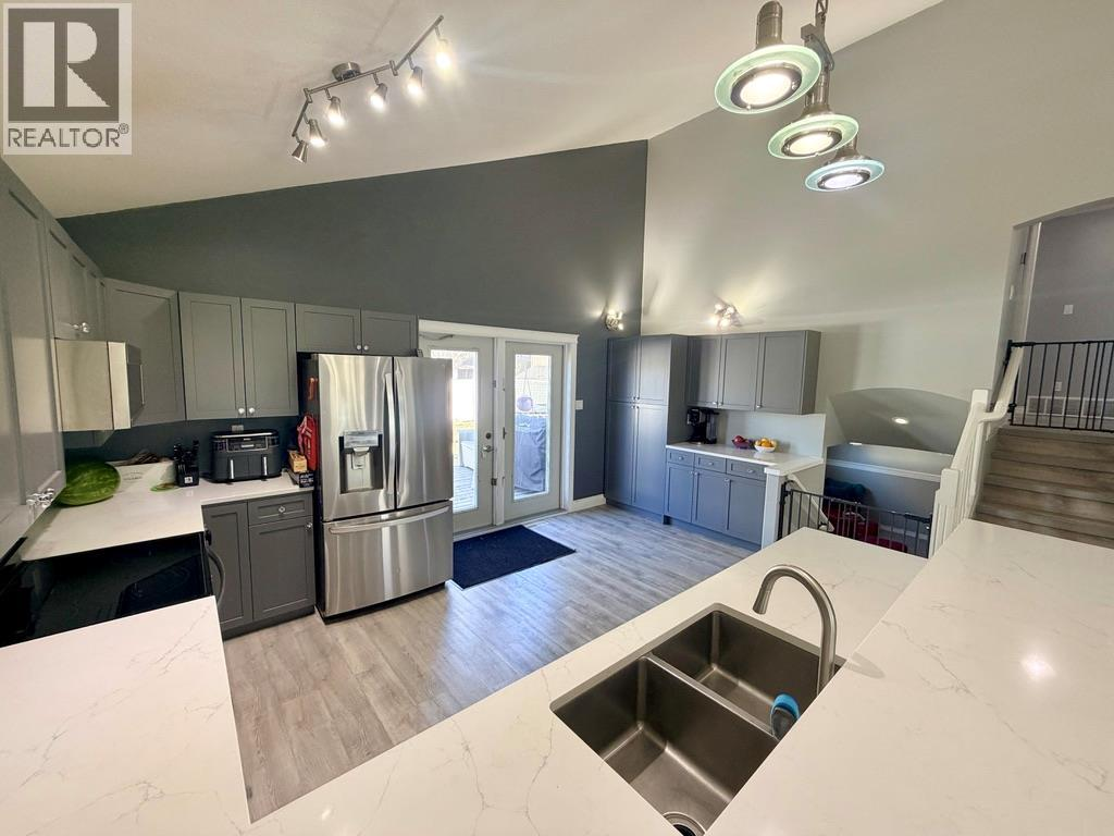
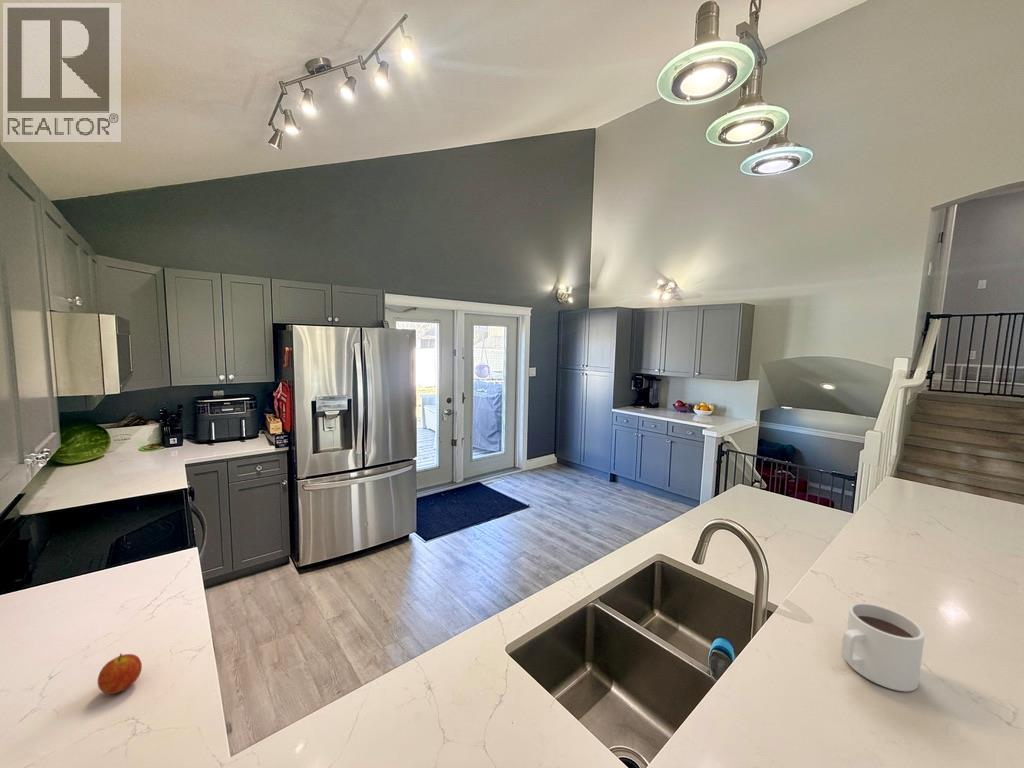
+ fruit (120, 671)
+ mug (880, 646)
